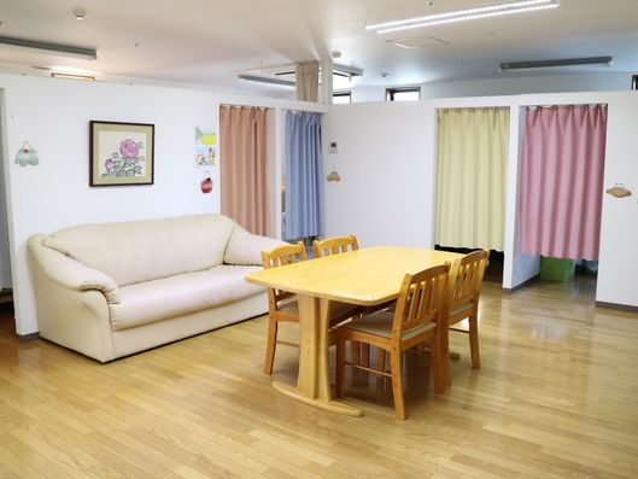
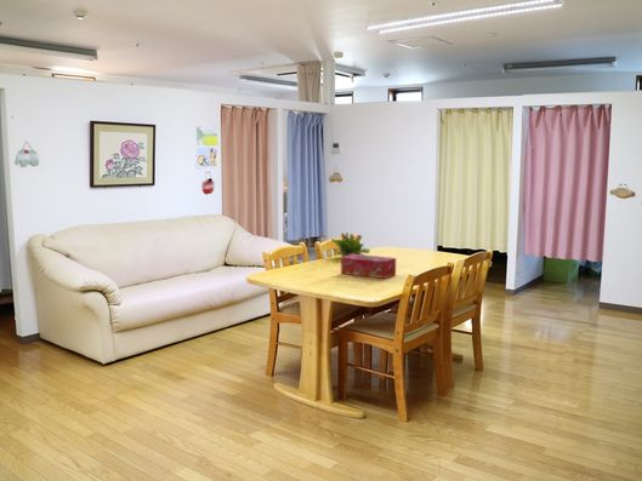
+ tissue box (368, 265)
+ potted flower (347, 245)
